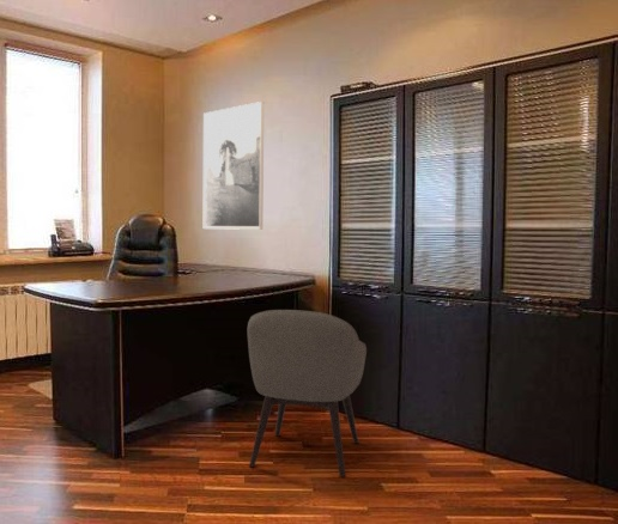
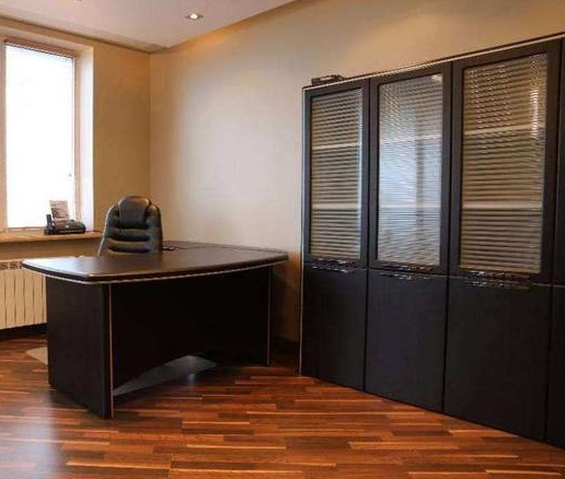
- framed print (231, 169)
- chair (307, 379)
